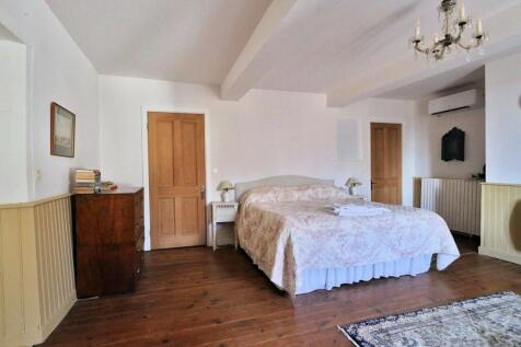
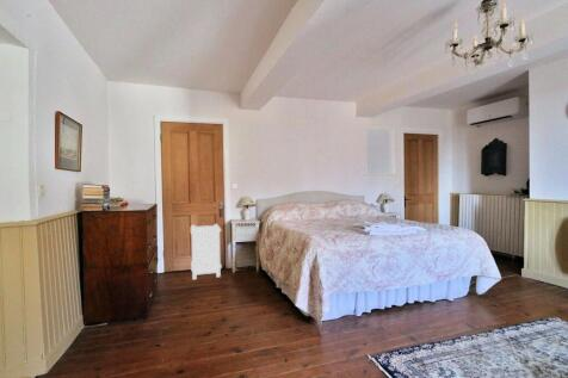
+ laundry basket (205, 249)
